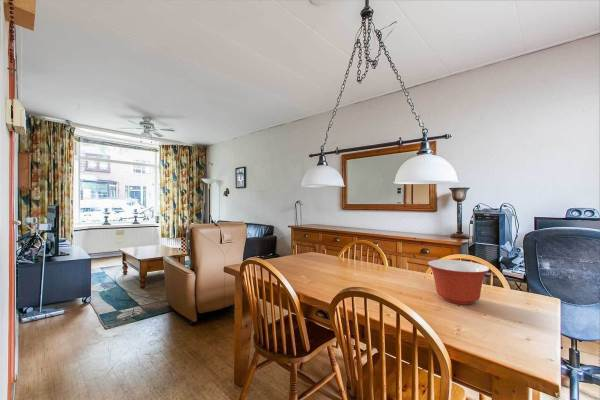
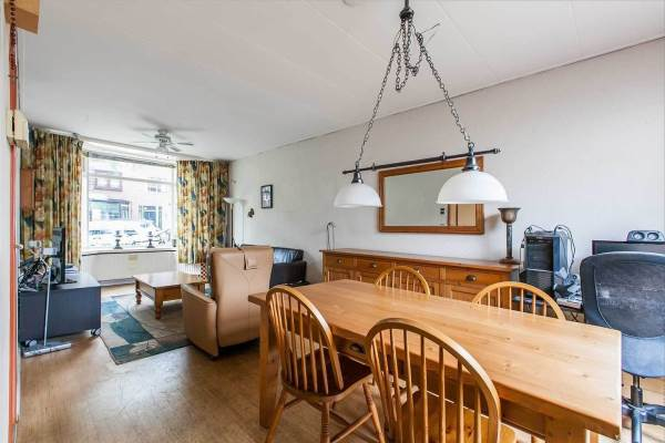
- mixing bowl (457, 282)
